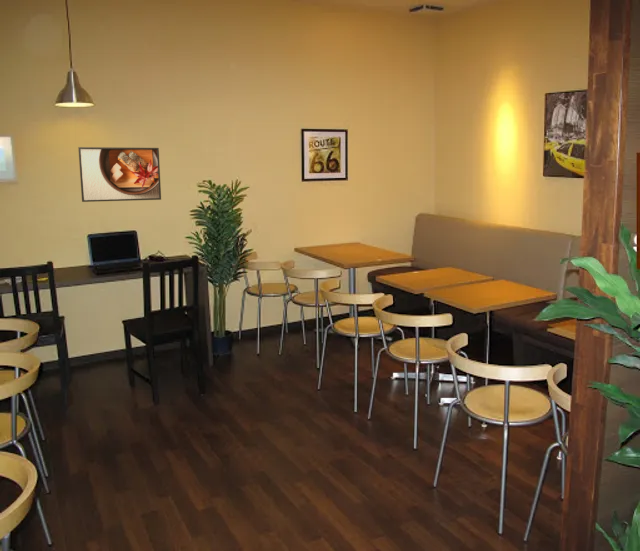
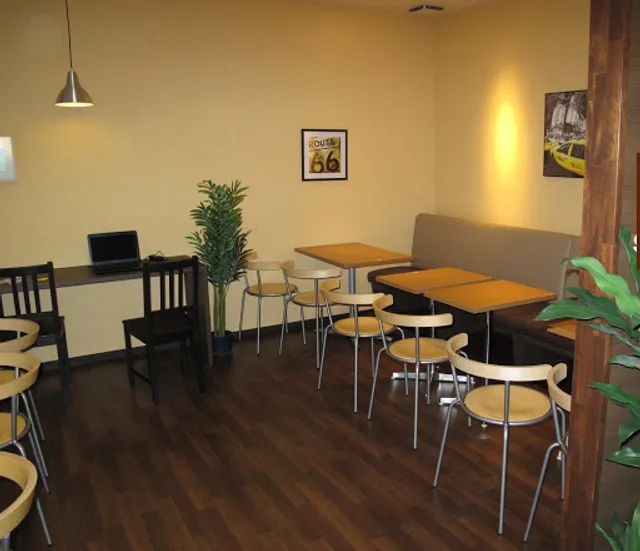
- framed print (121, 174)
